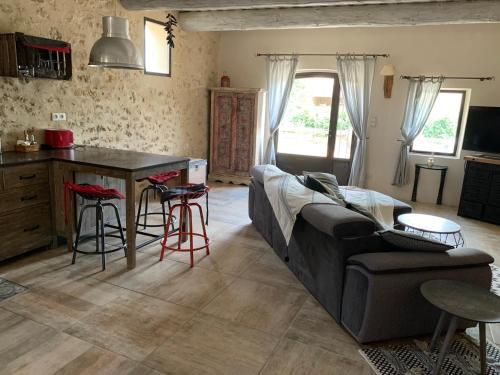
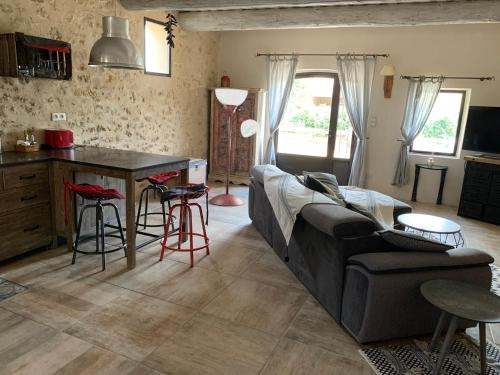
+ floor lamp (230, 146)
